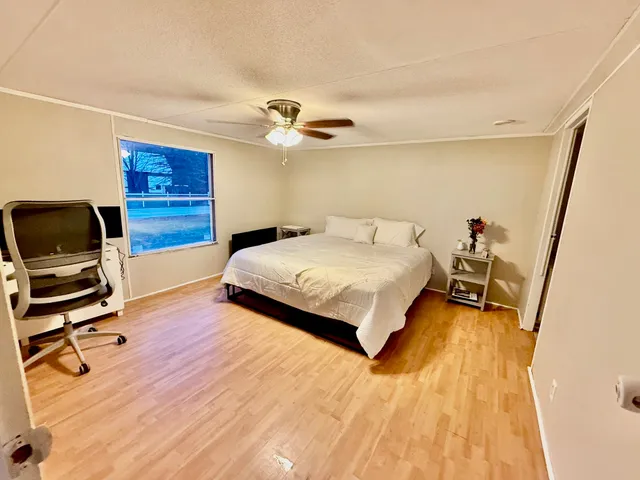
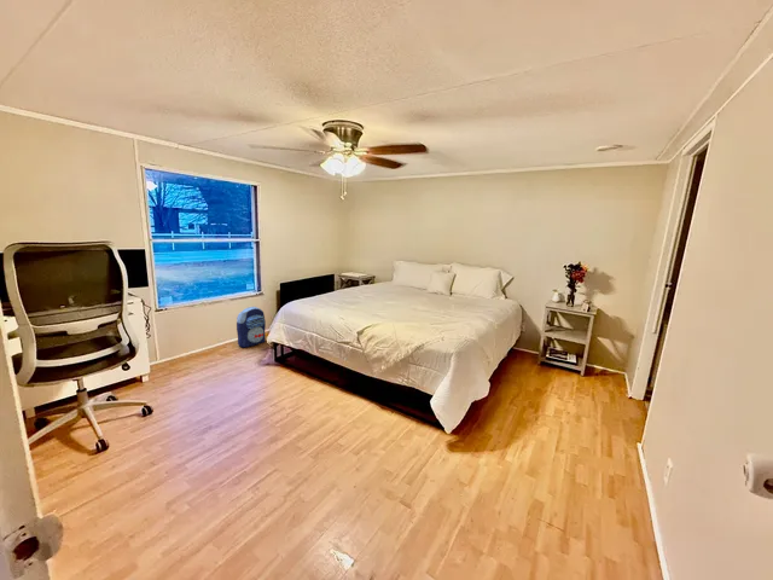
+ backpack (251, 325)
